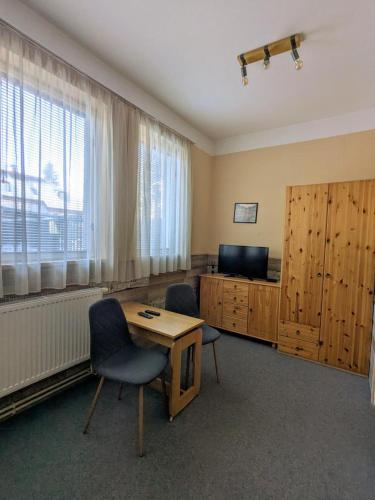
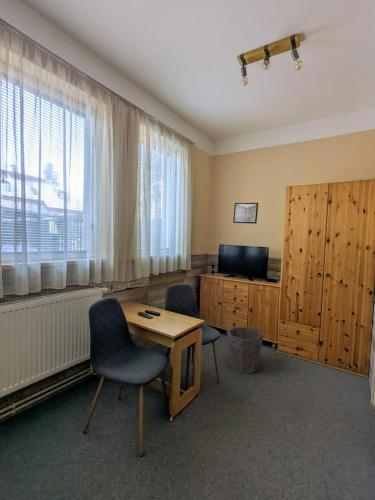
+ waste bin (244, 349)
